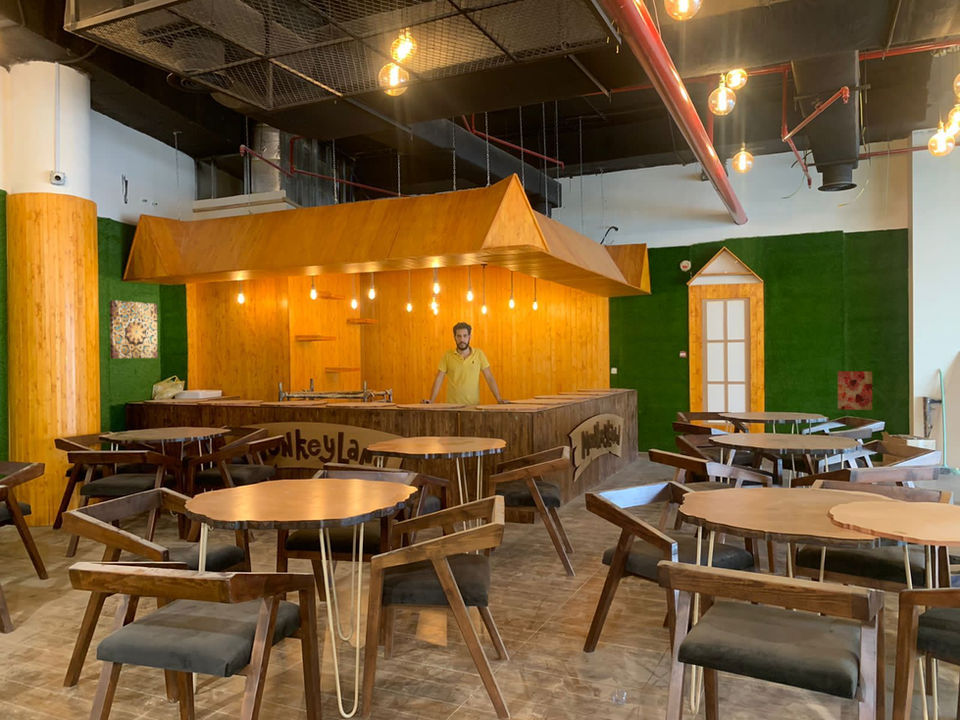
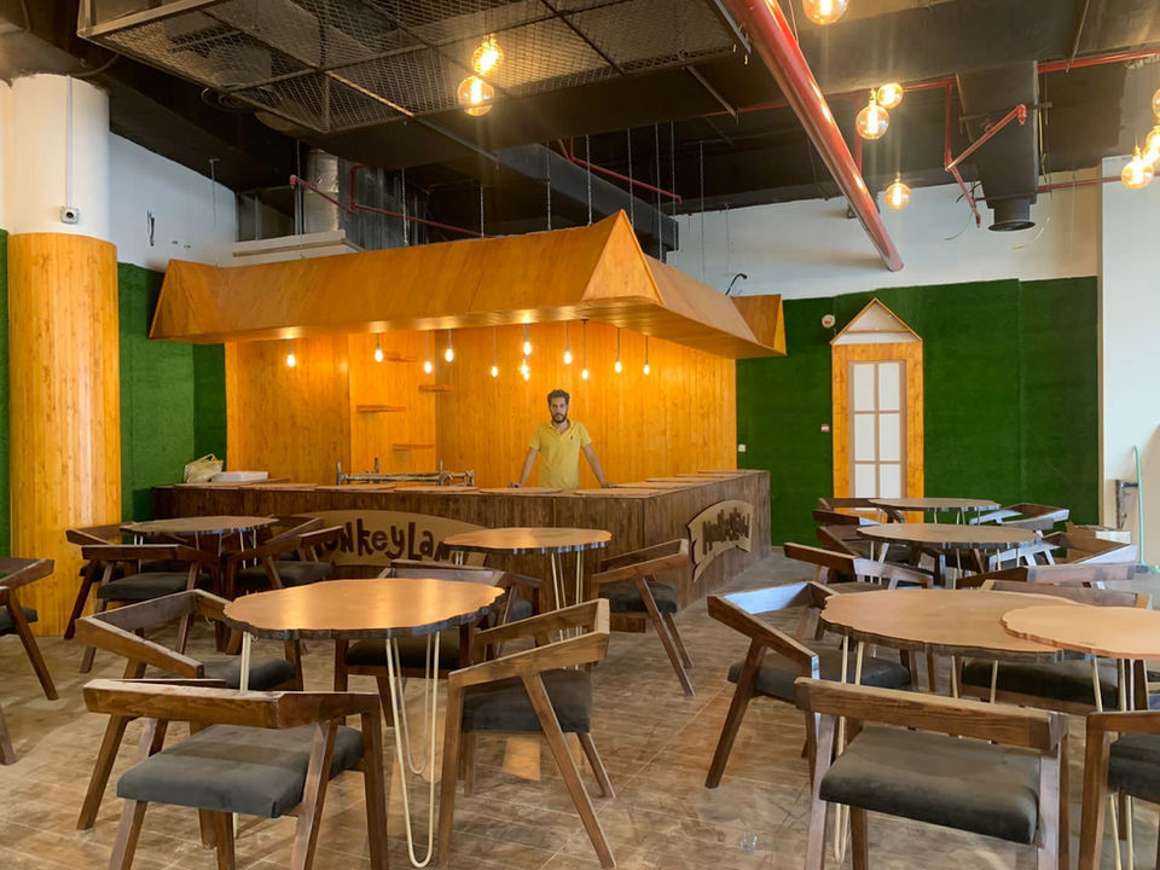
- wall art (134, 330)
- wall art (854, 390)
